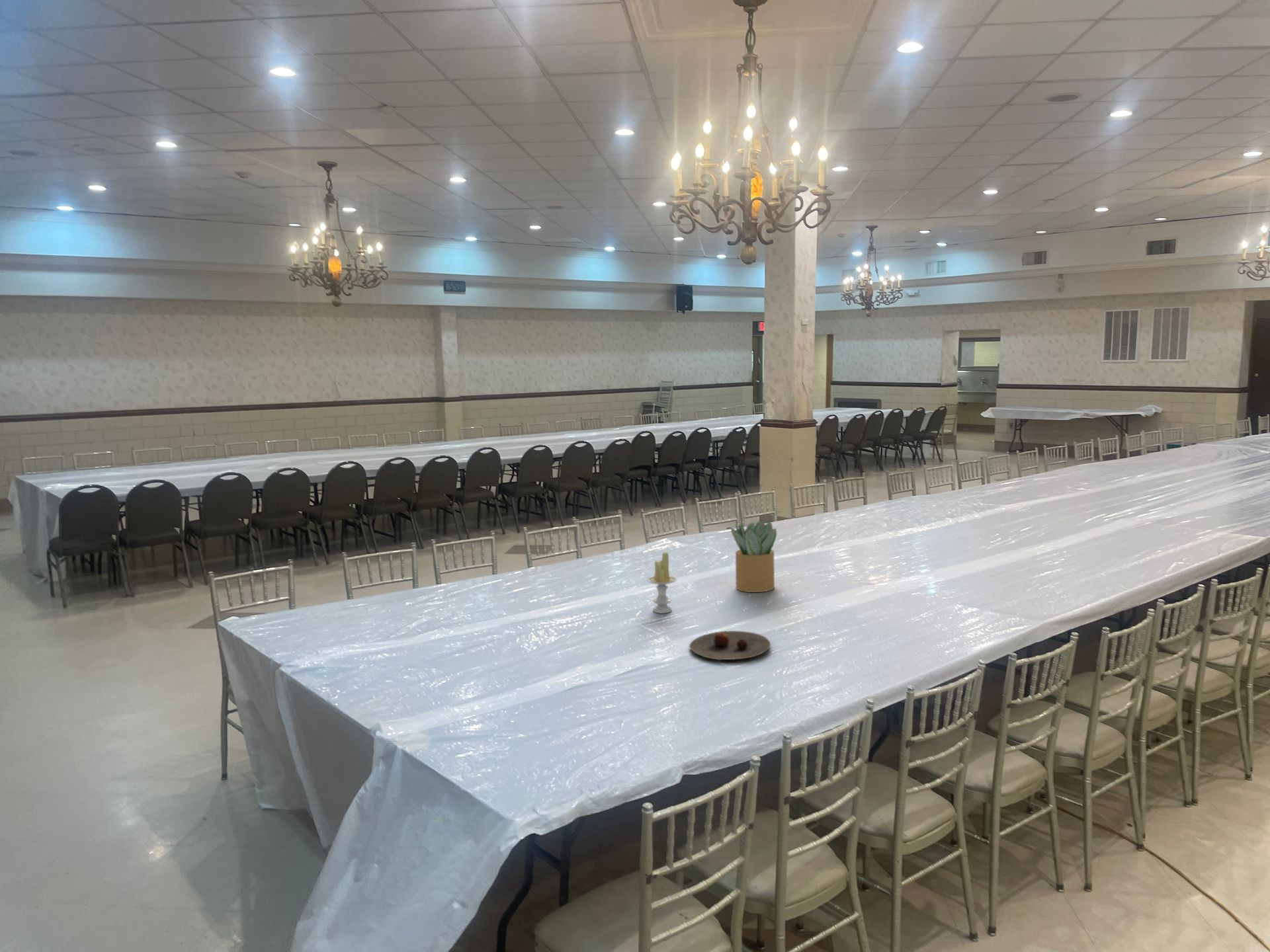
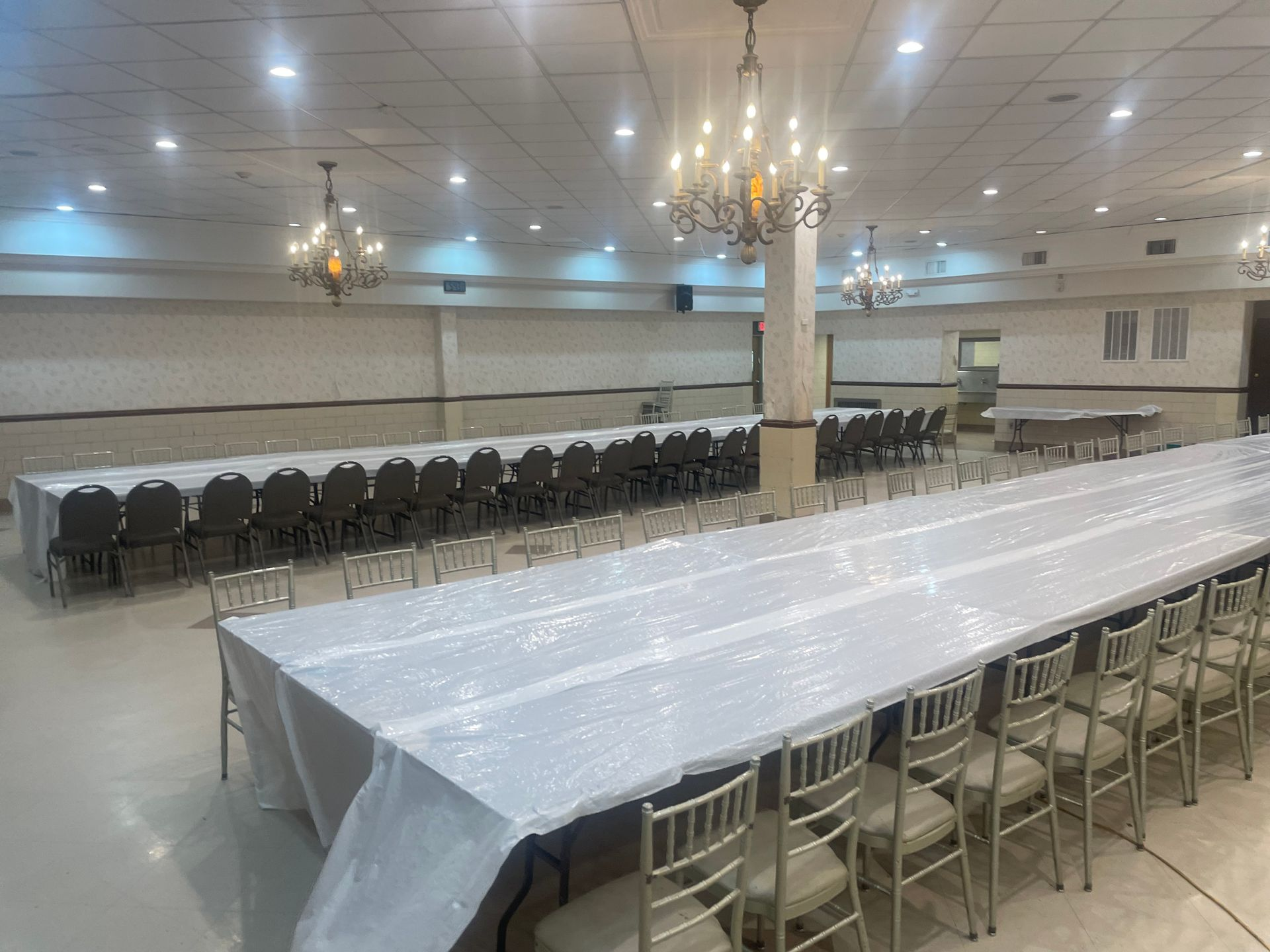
- candle (661, 581)
- potted plant (752, 555)
- plate (730, 641)
